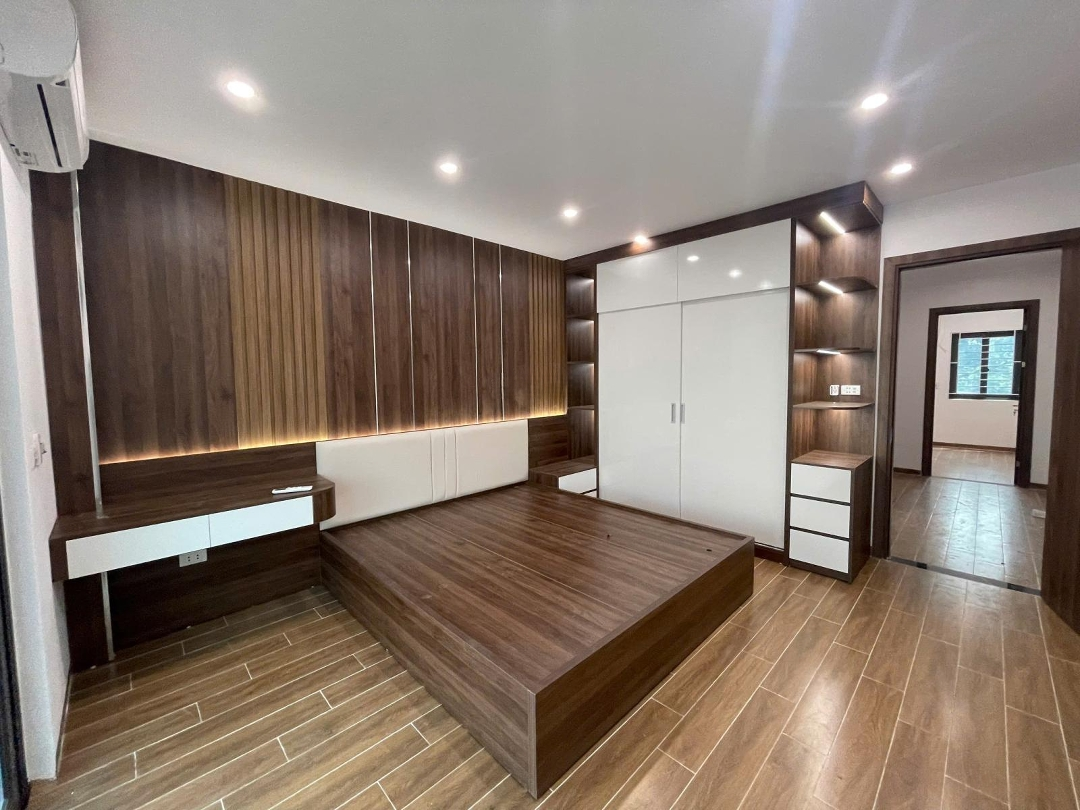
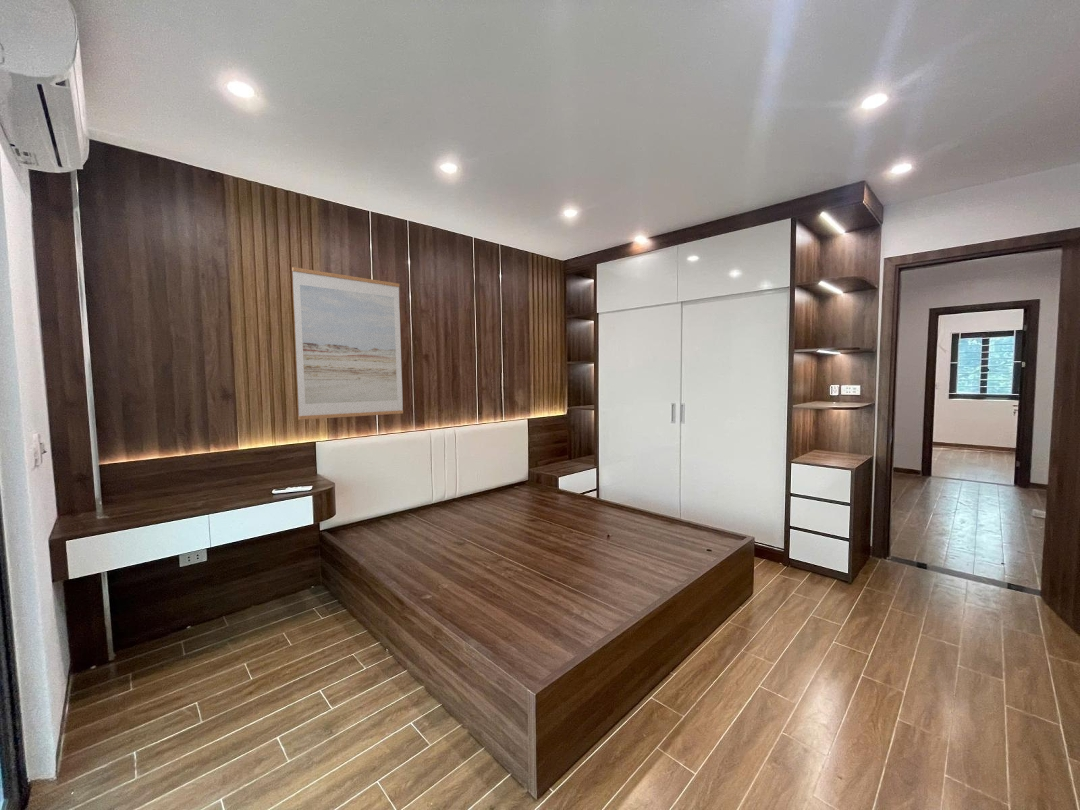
+ wall art (352, 346)
